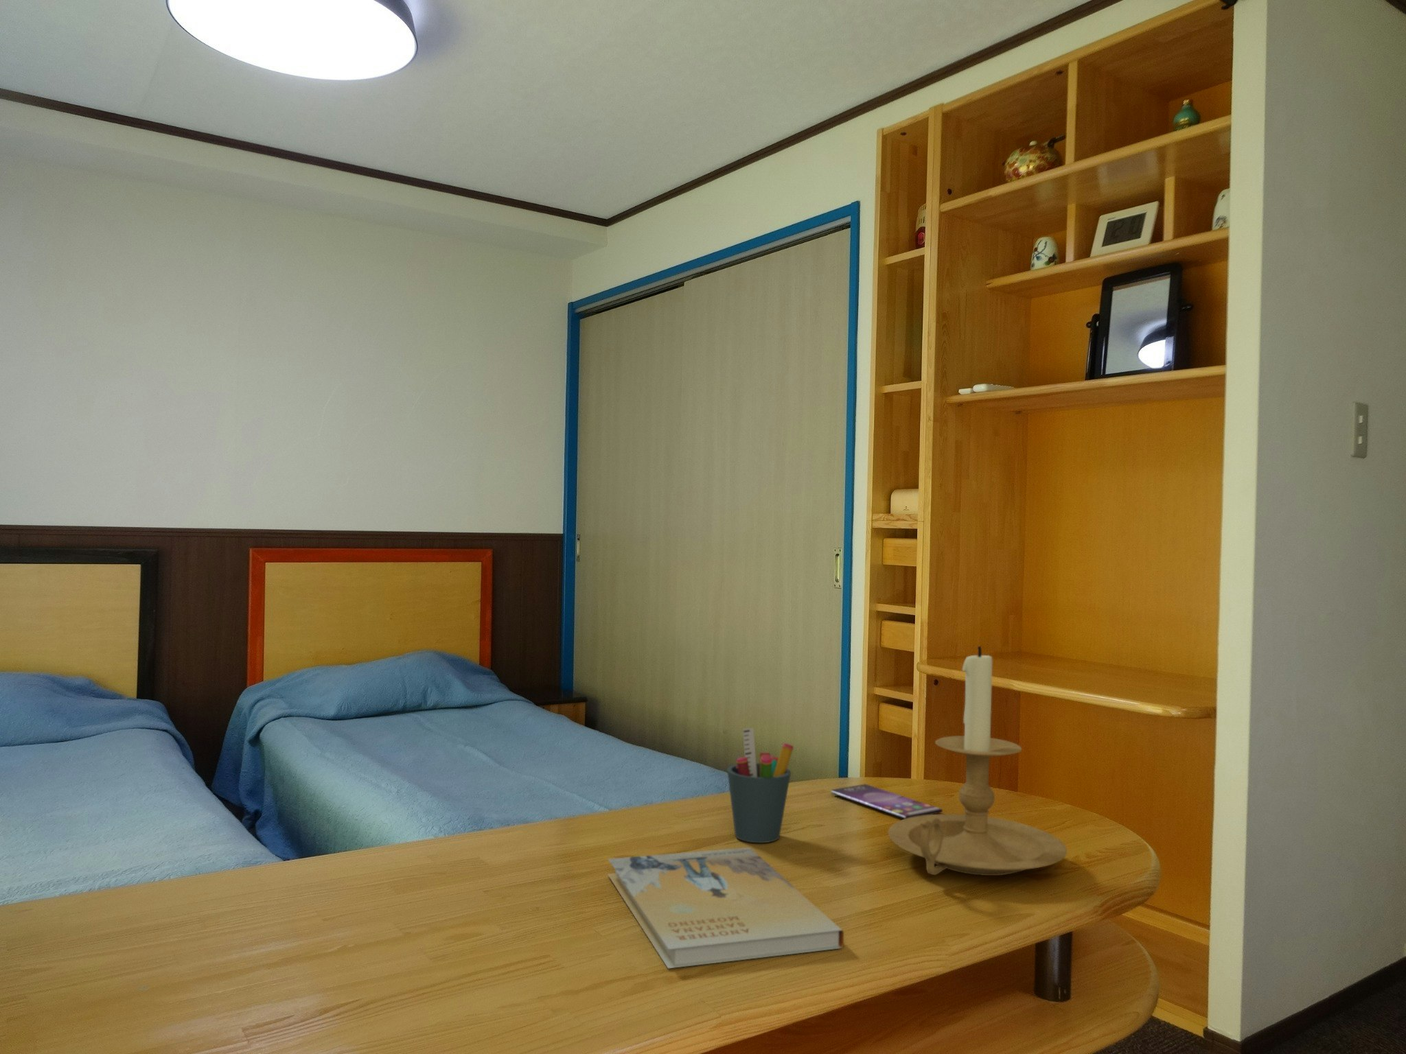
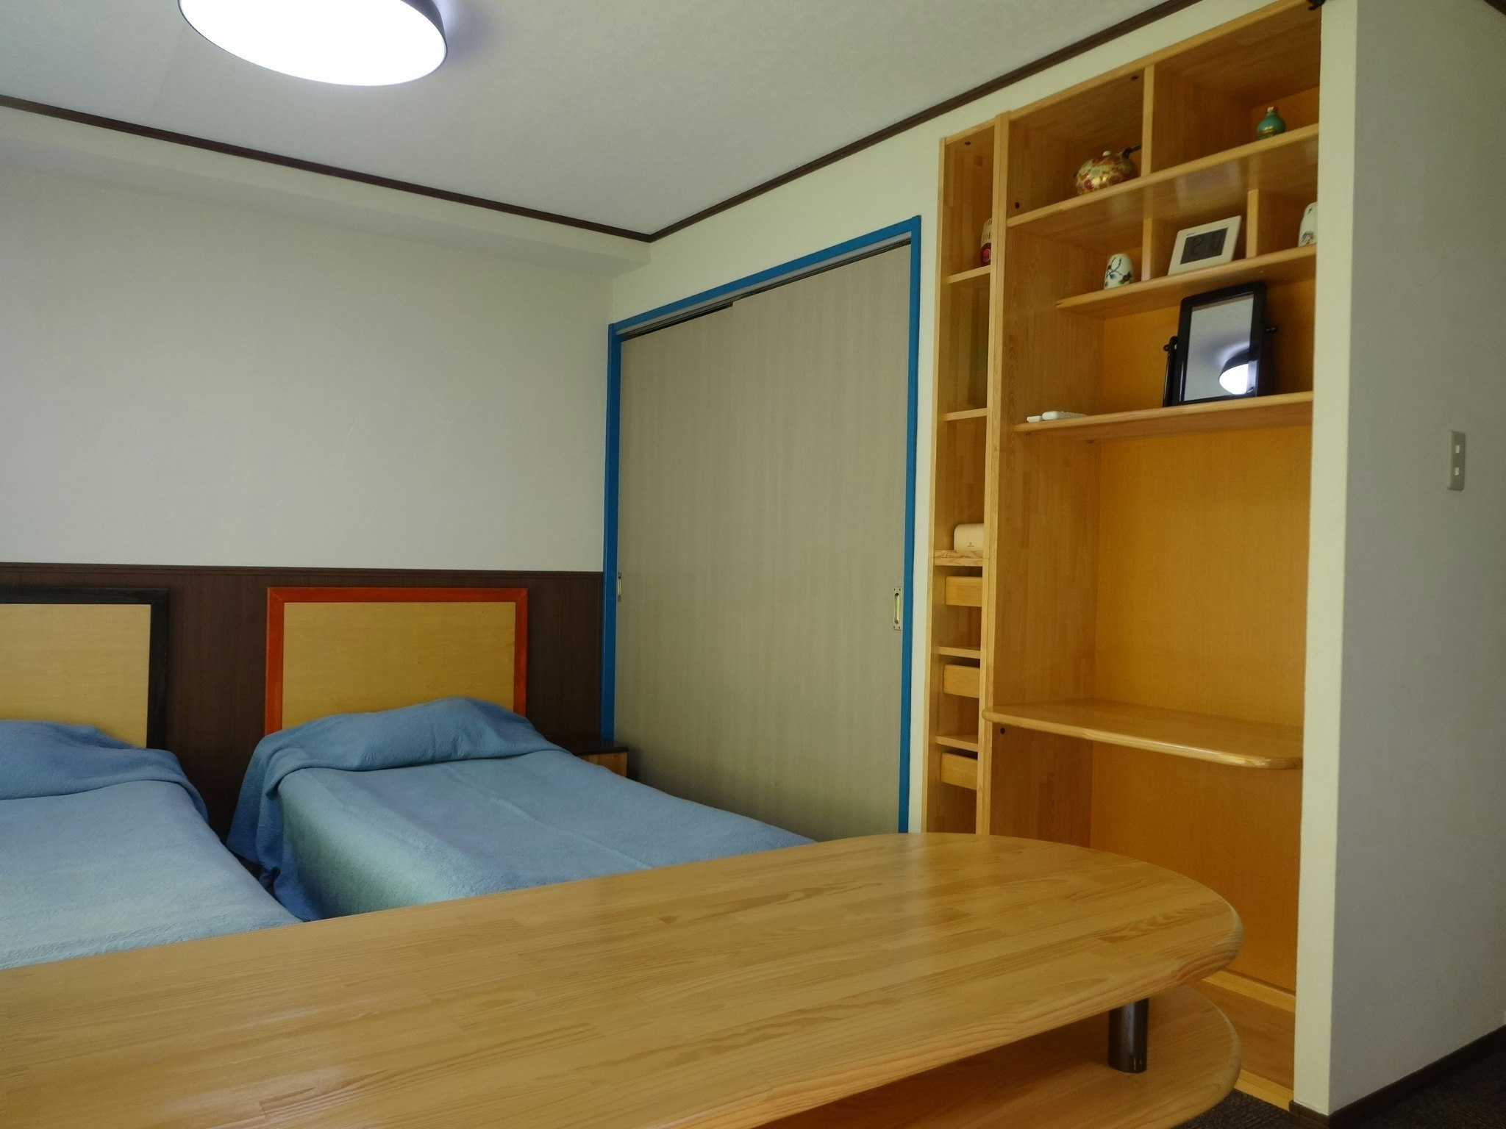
- pen holder (759, 785)
- candle holder (976, 754)
- smartphone (885, 800)
- book (715, 899)
